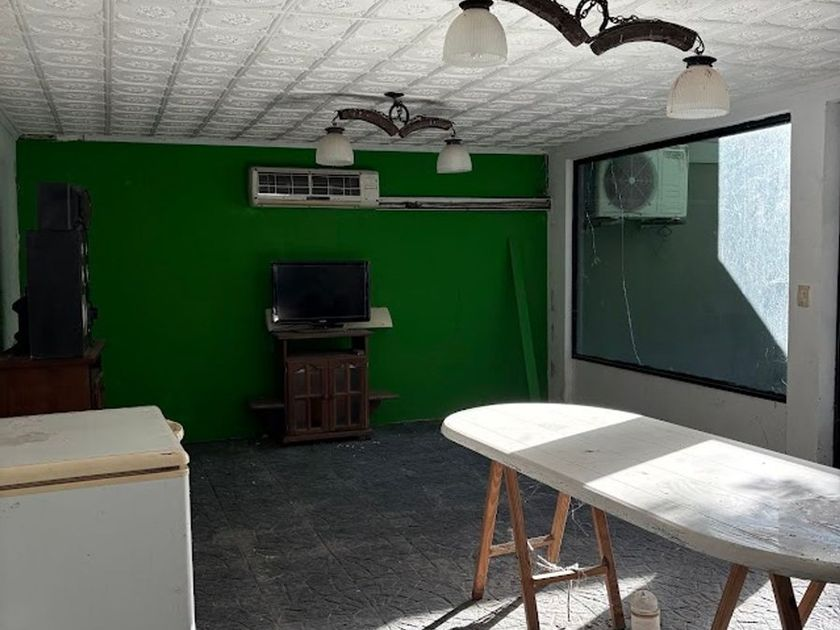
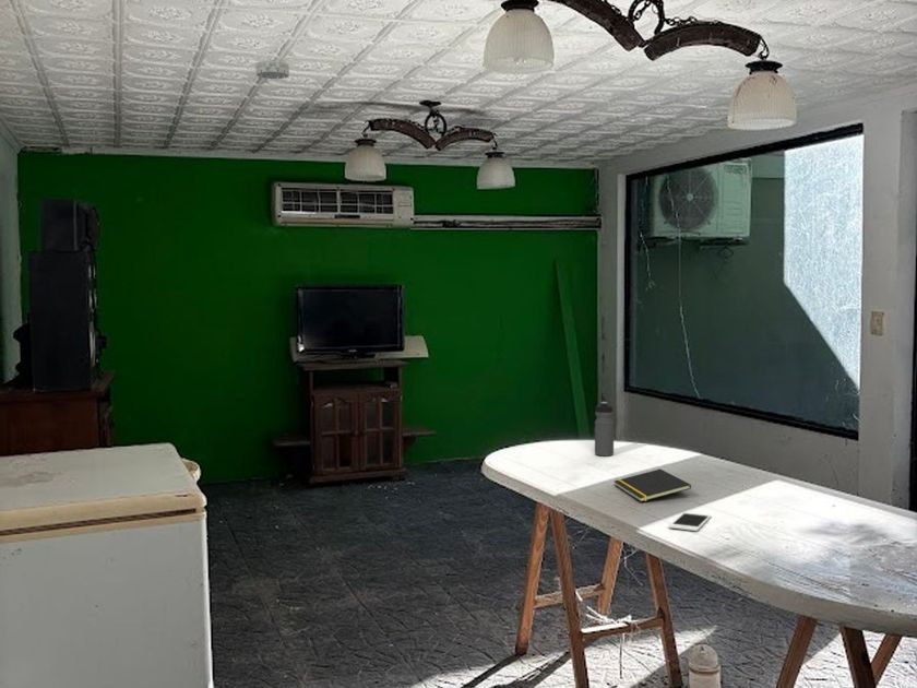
+ smoke detector (272, 69)
+ cell phone (690, 521)
+ water bottle (604, 428)
+ notepad (651, 484)
